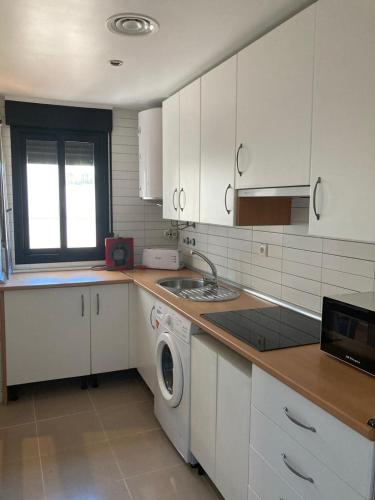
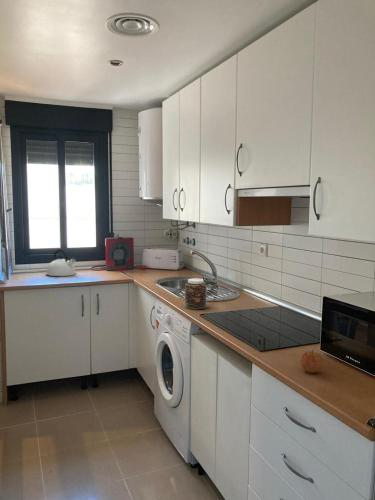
+ kettle (62, 261)
+ jar (195, 293)
+ apple (312, 359)
